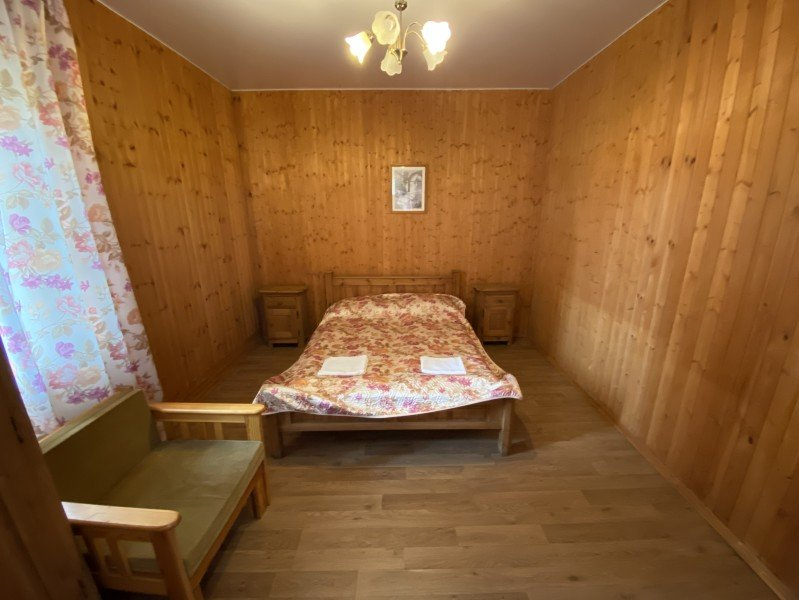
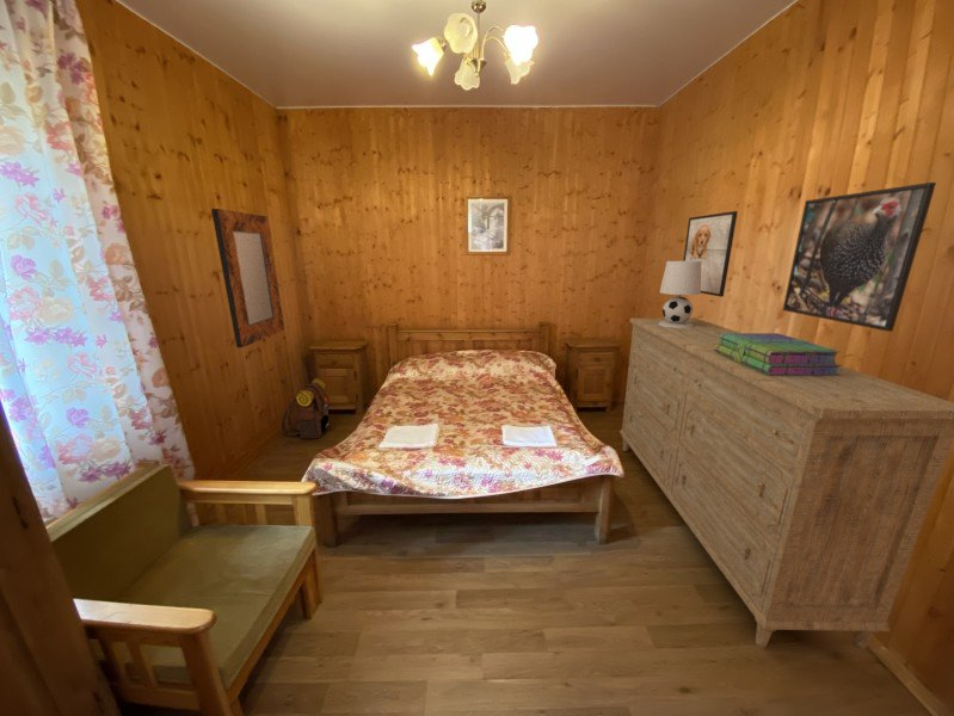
+ backpack (306, 408)
+ dresser (716, 436)
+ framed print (844, 258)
+ home mirror (253, 278)
+ stack of books (771, 351)
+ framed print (704, 254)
+ table lamp (679, 294)
